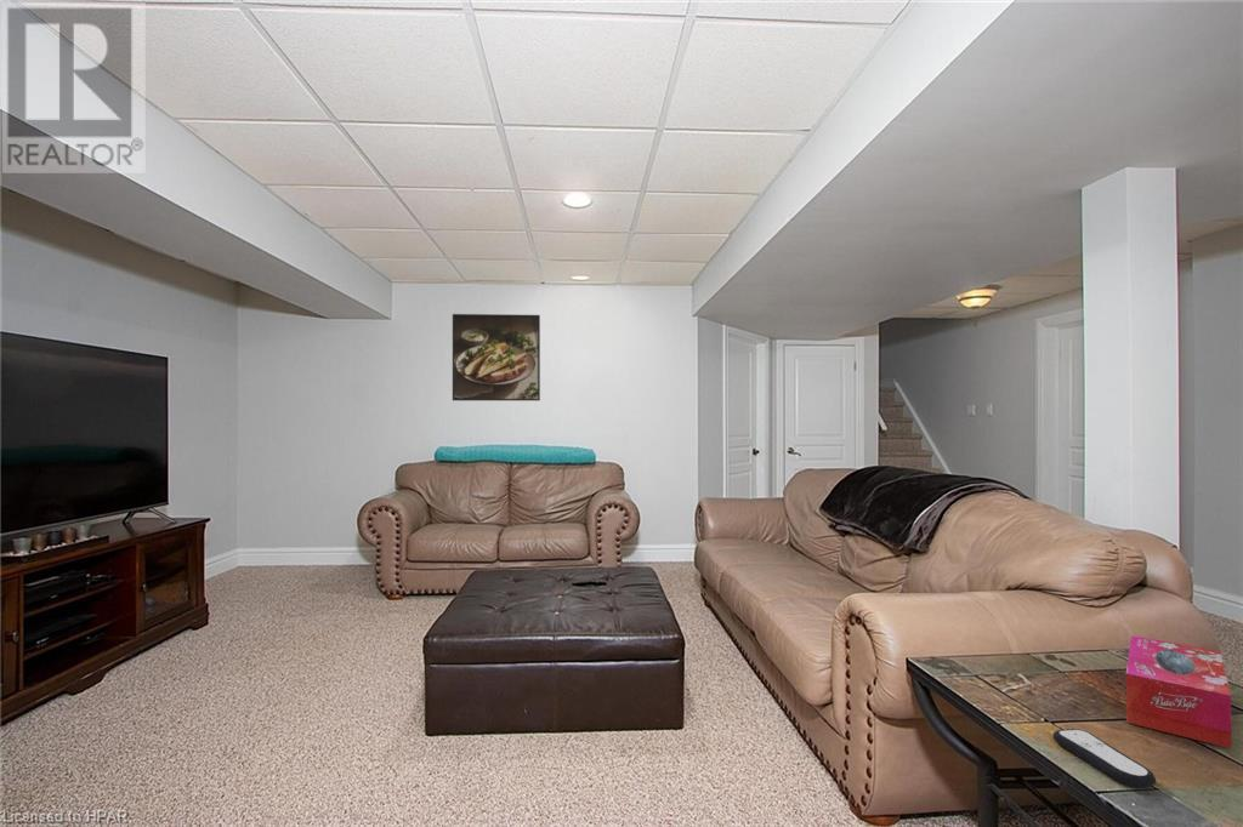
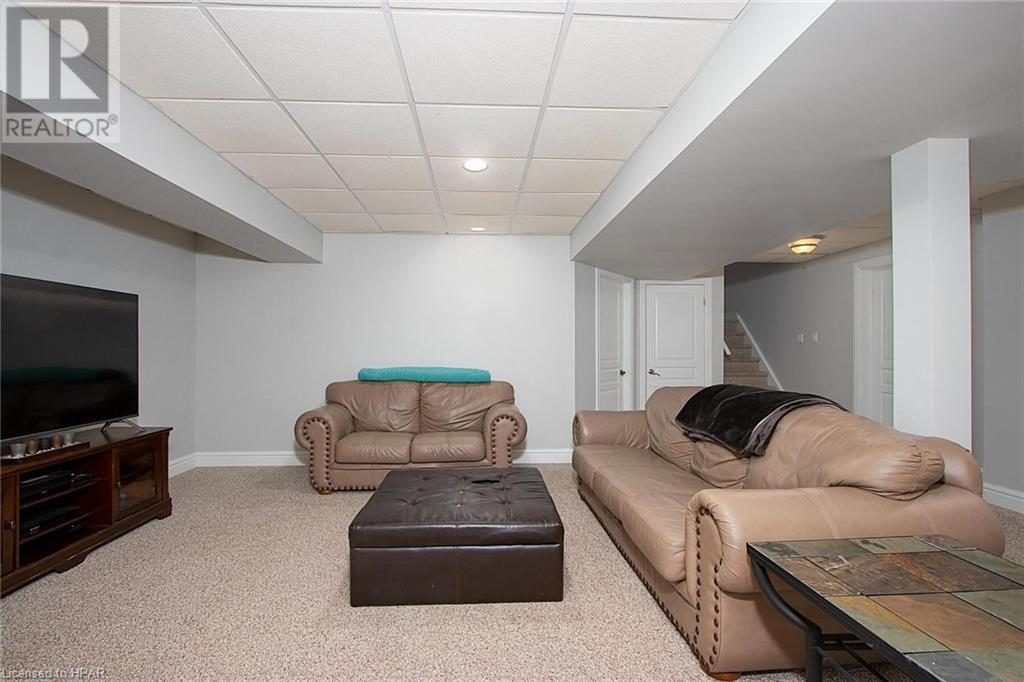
- tissue box (1175, 685)
- remote control (1102, 755)
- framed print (495, 357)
